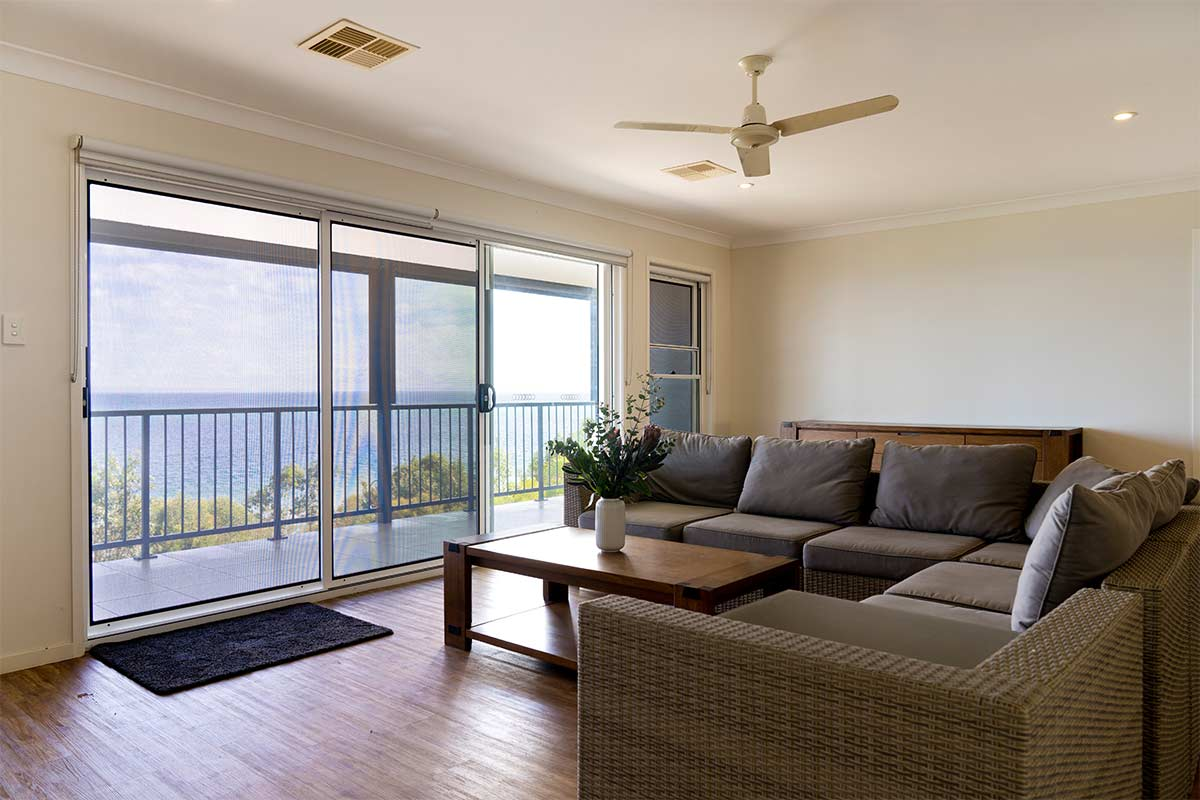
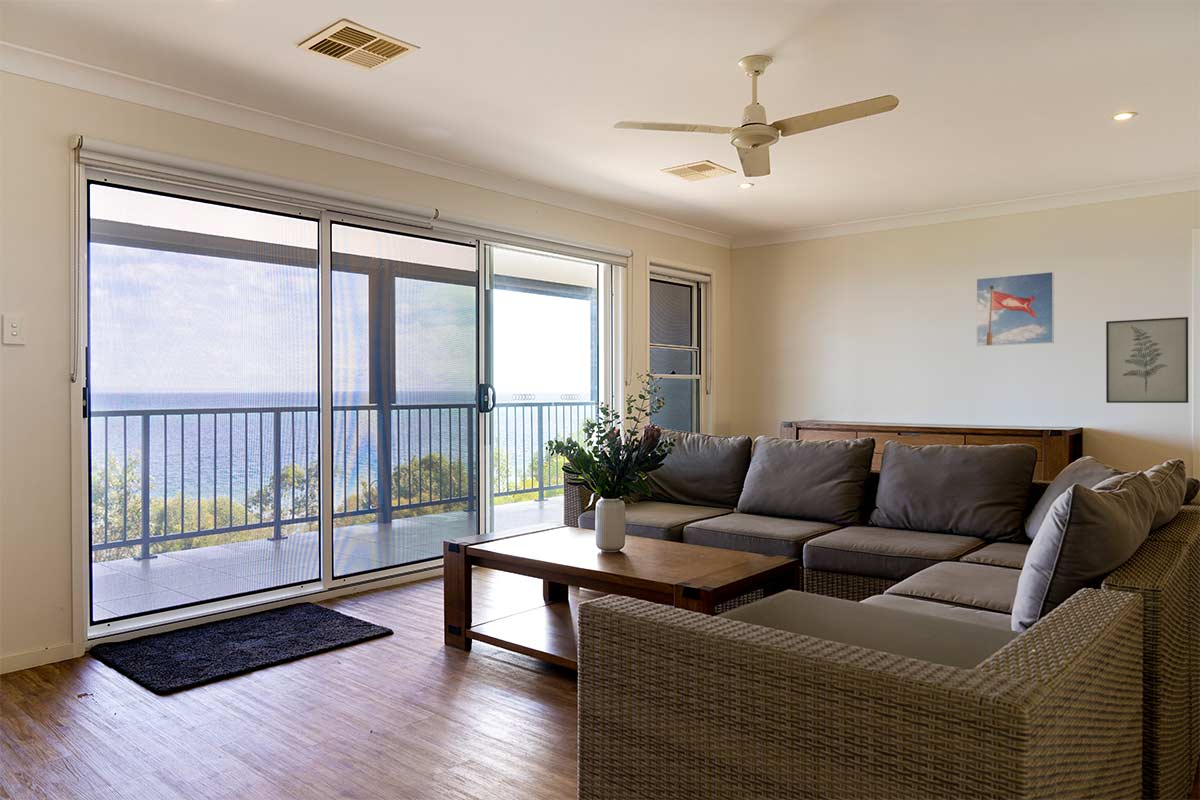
+ wall art (1146, 361)
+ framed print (1014, 310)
